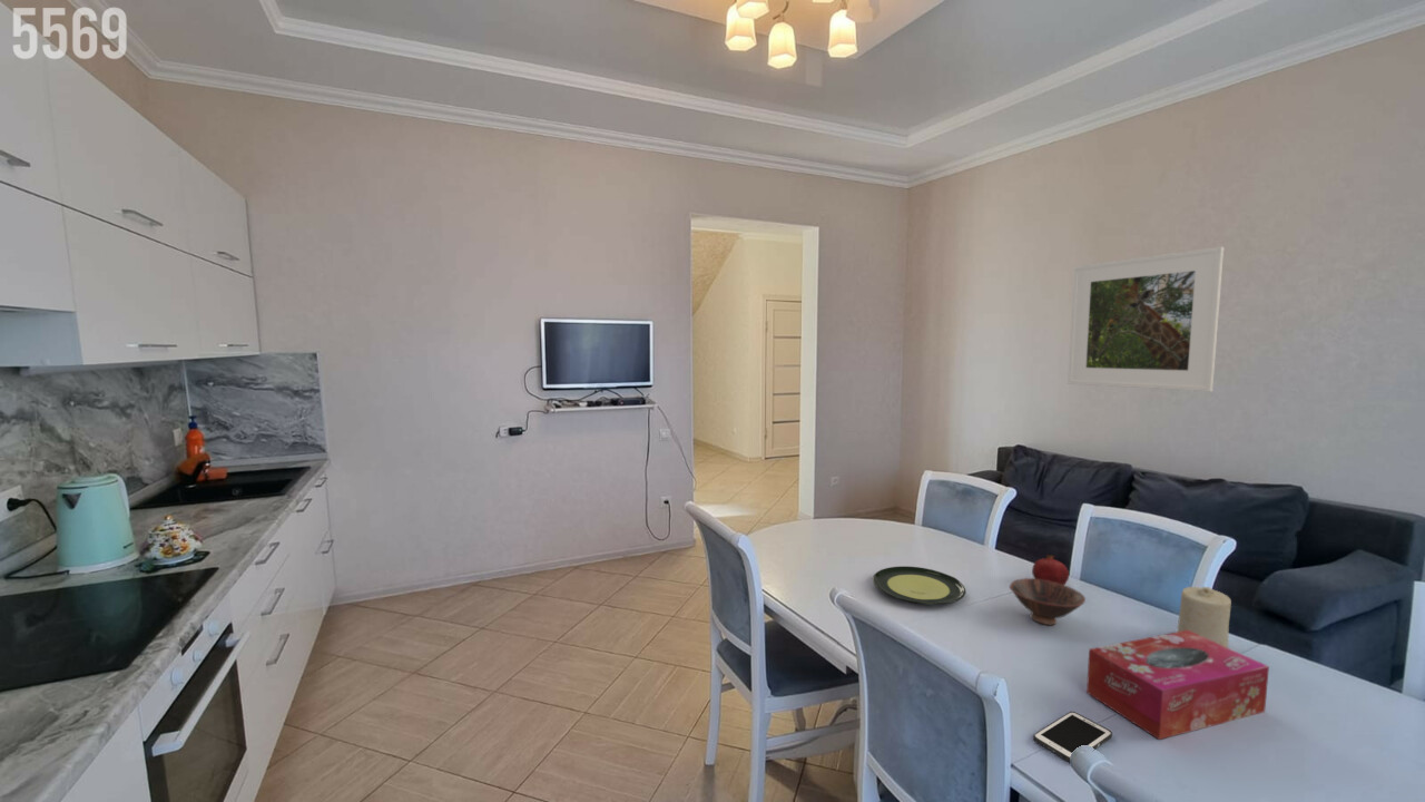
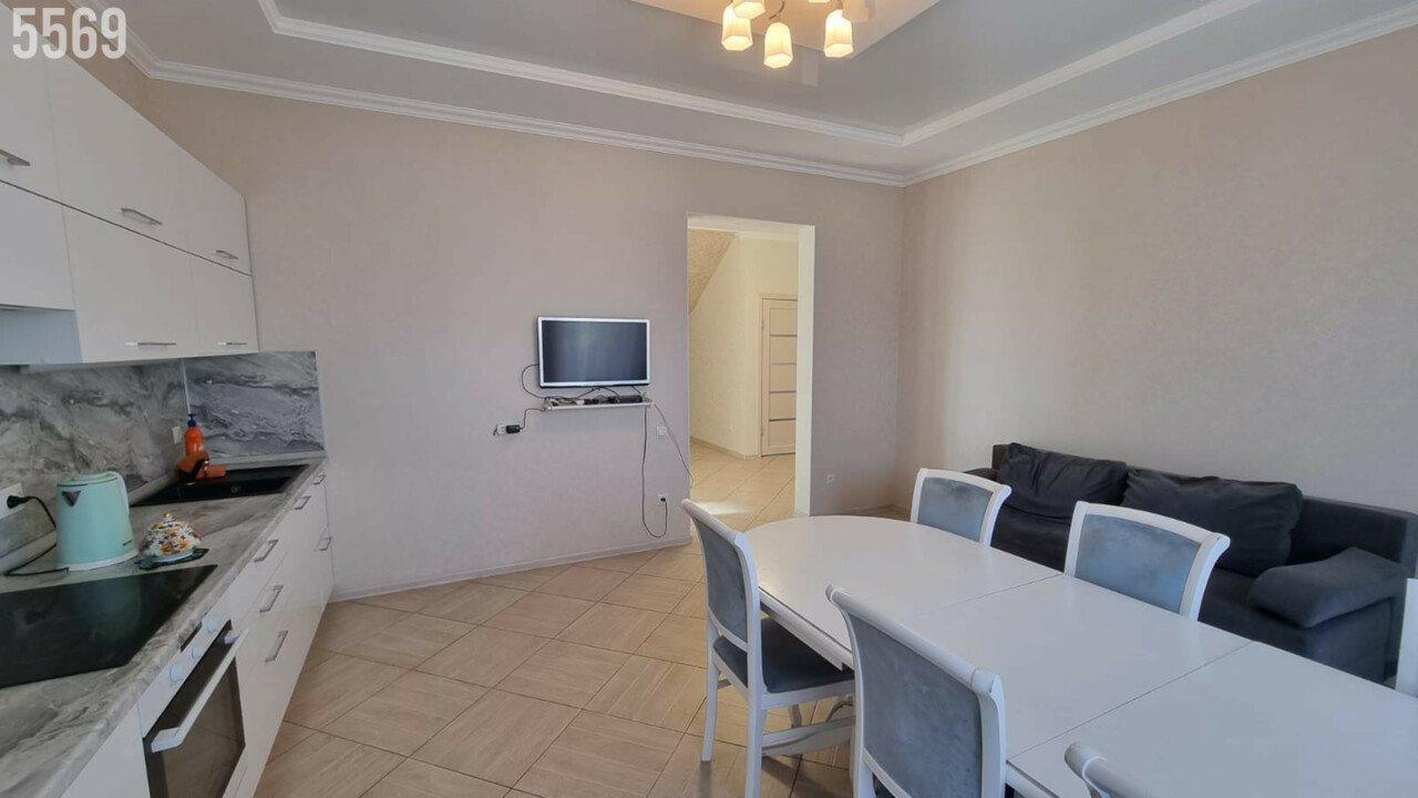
- bowl (1045, 605)
- plate (917, 586)
- tissue box (1175, 679)
- candle (1203, 614)
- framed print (1137, 323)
- fruit (1050, 569)
- cell phone (1072, 735)
